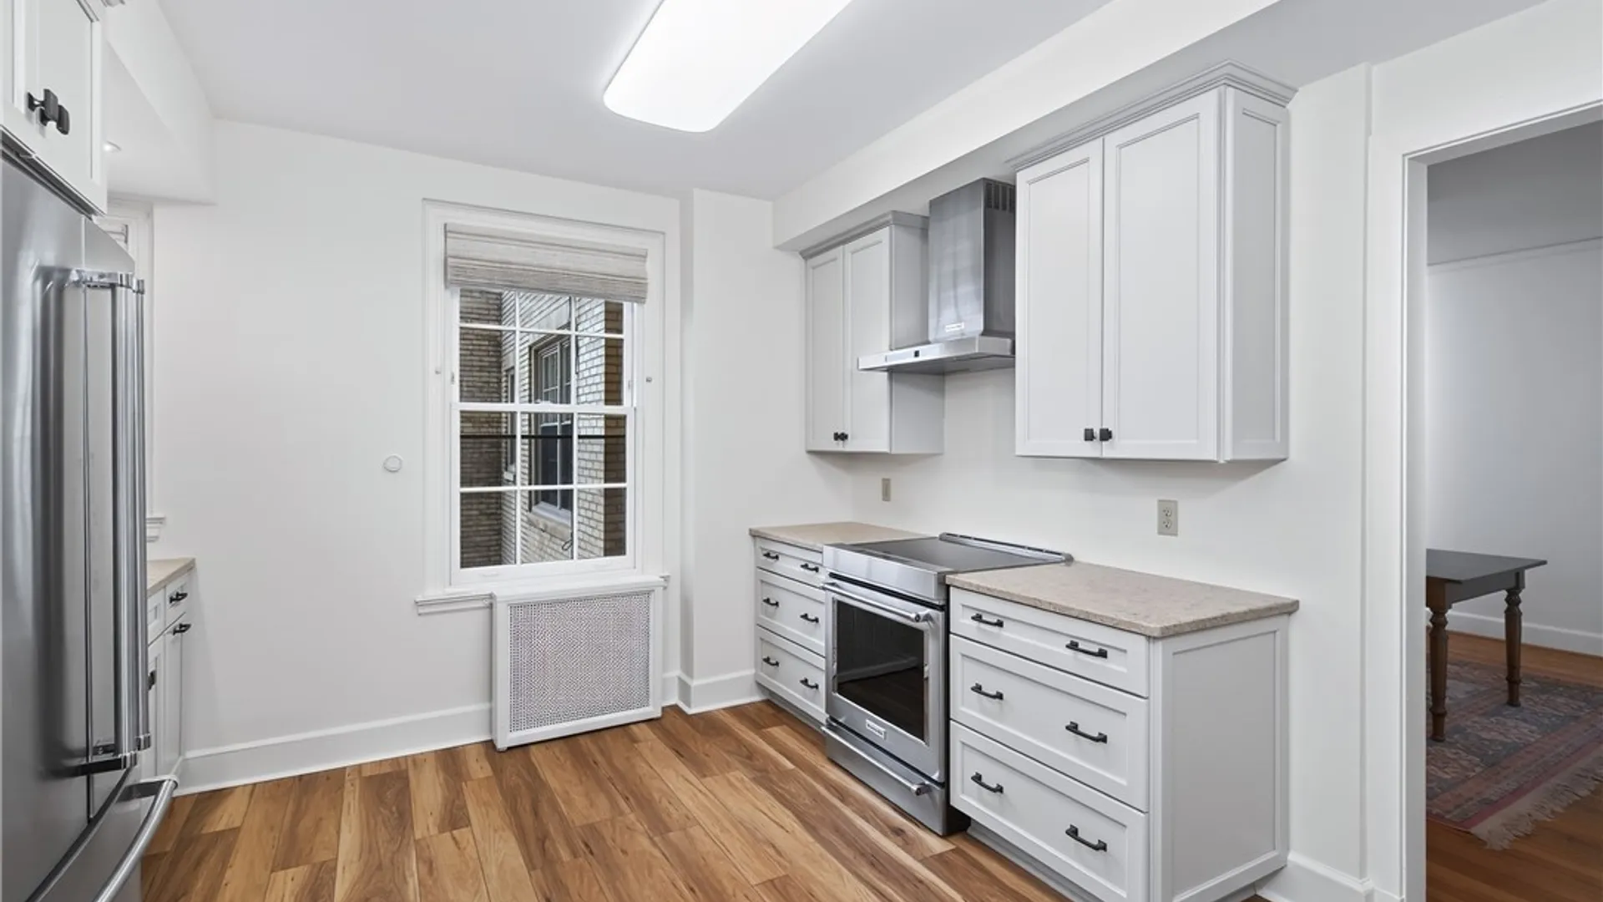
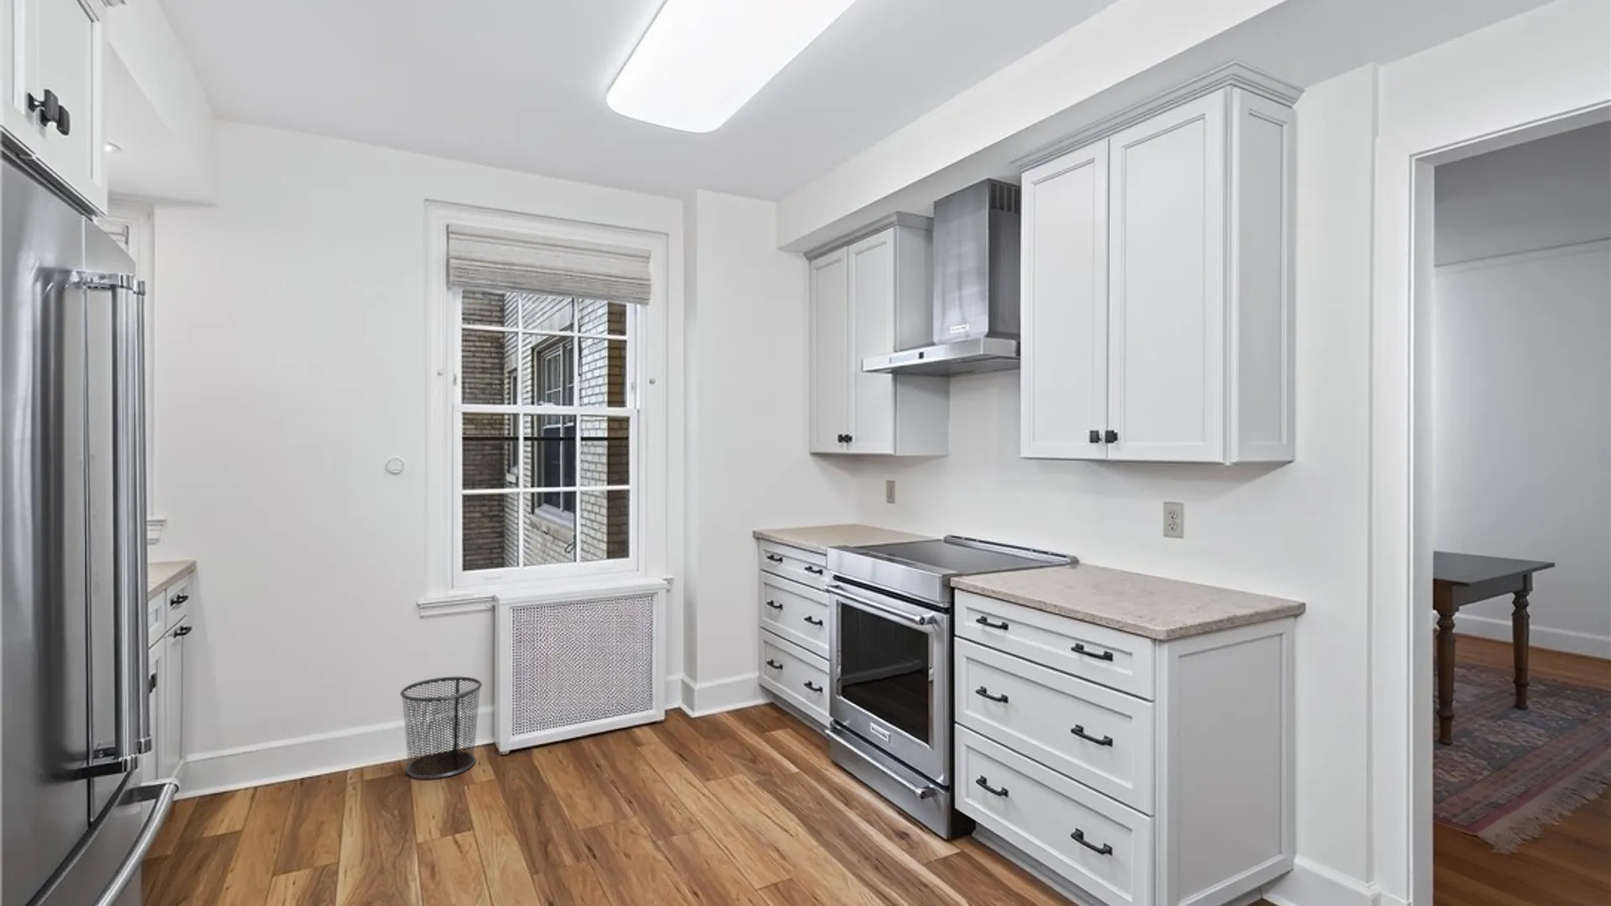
+ waste bin (441, 727)
